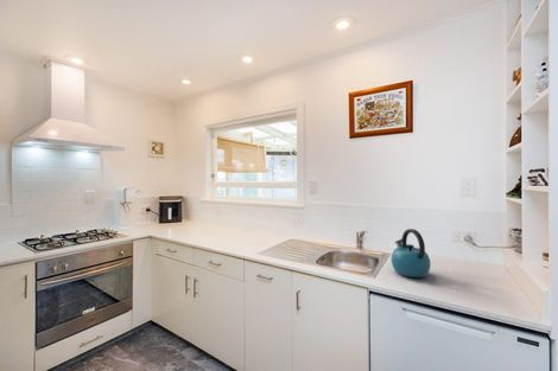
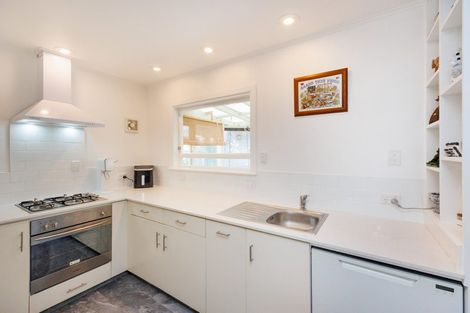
- kettle (408, 250)
